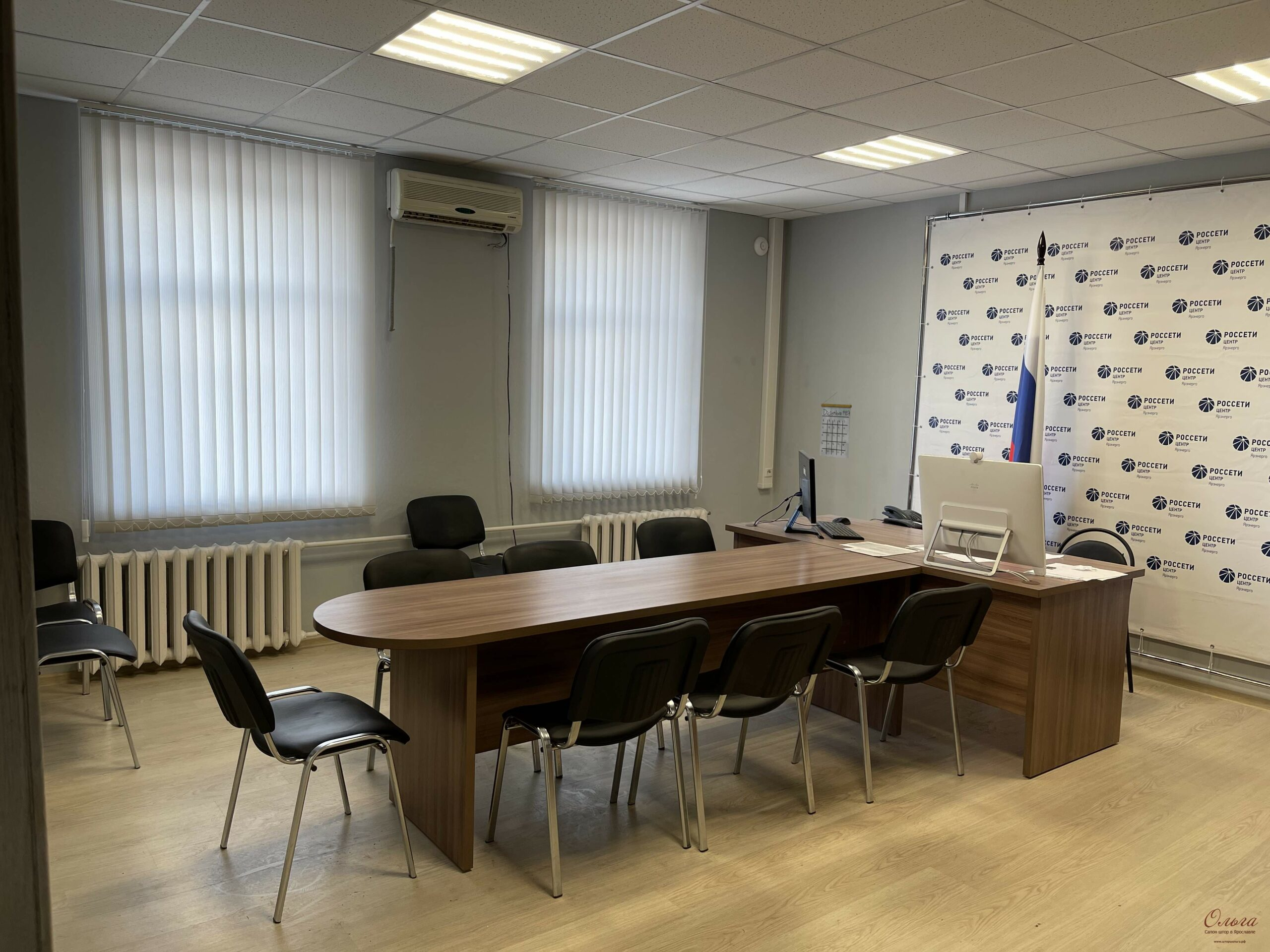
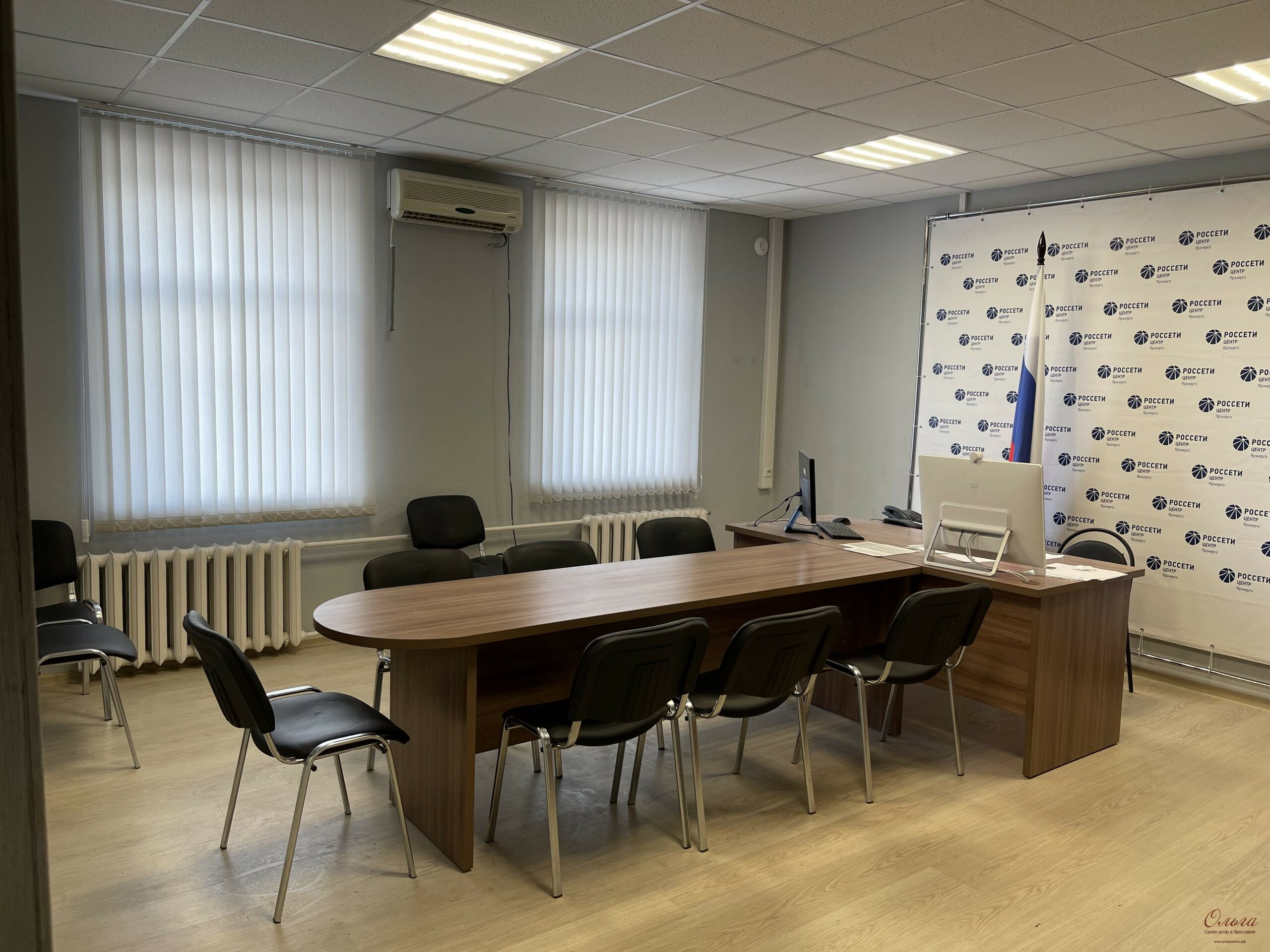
- calendar (835, 424)
